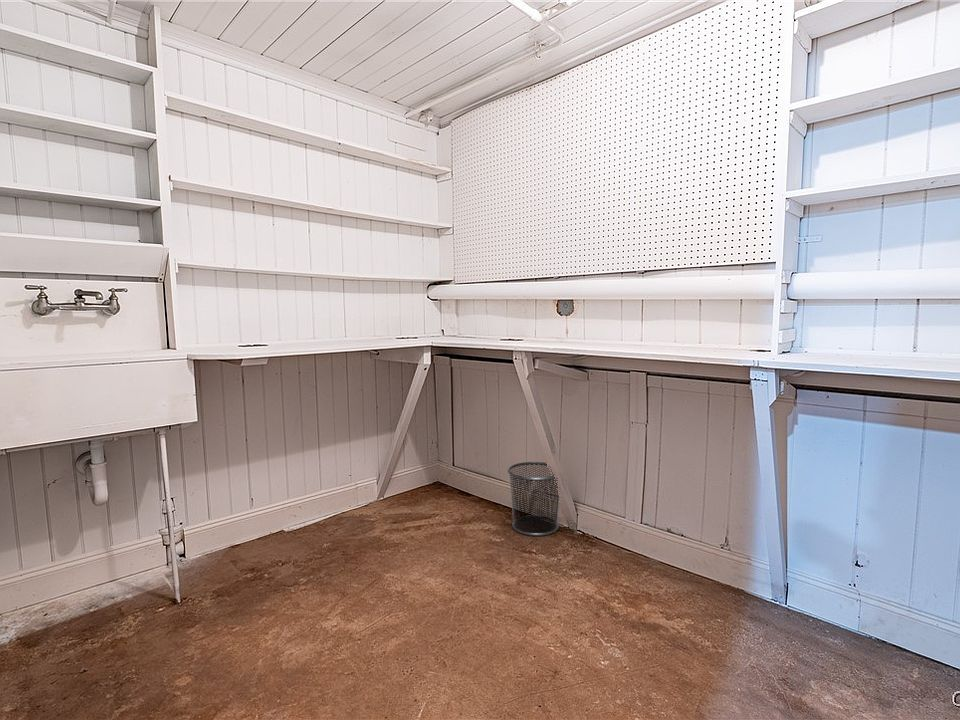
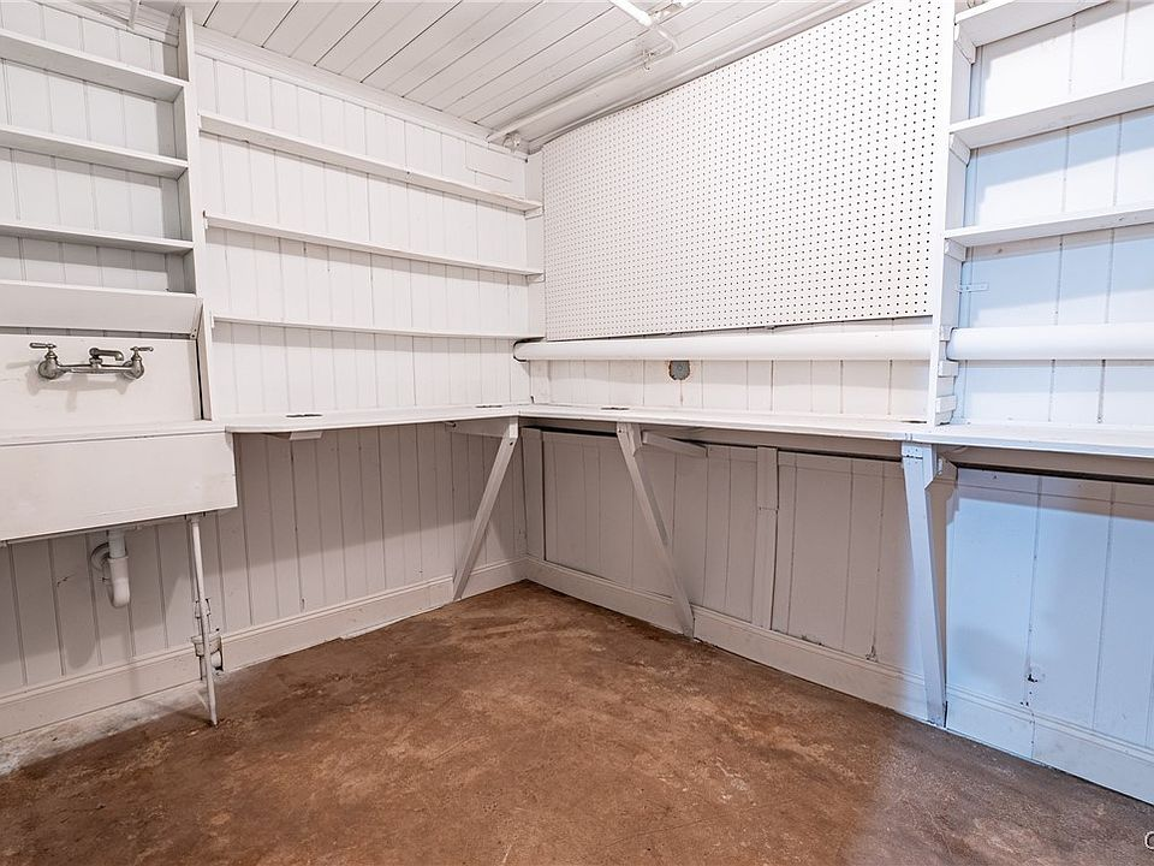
- waste bin (535, 498)
